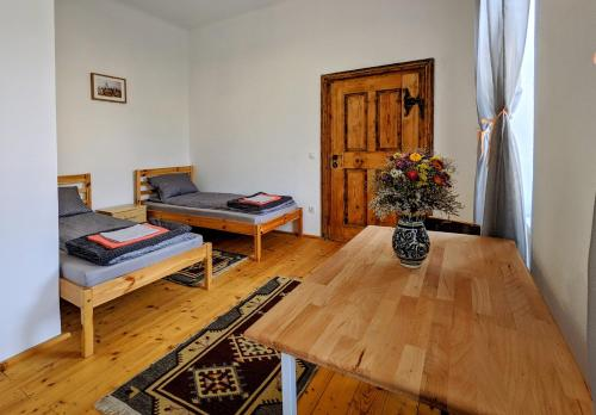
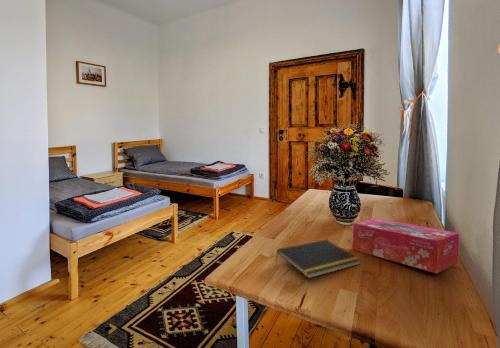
+ notepad (318, 256)
+ tissue box (401, 241)
